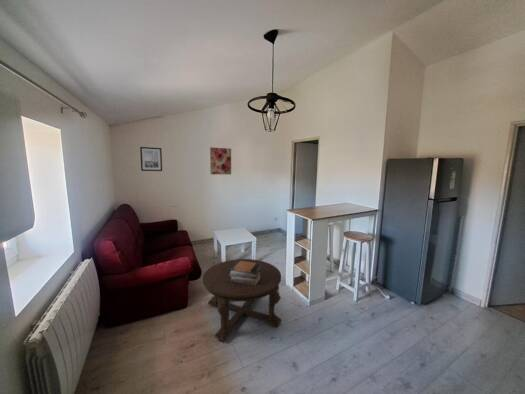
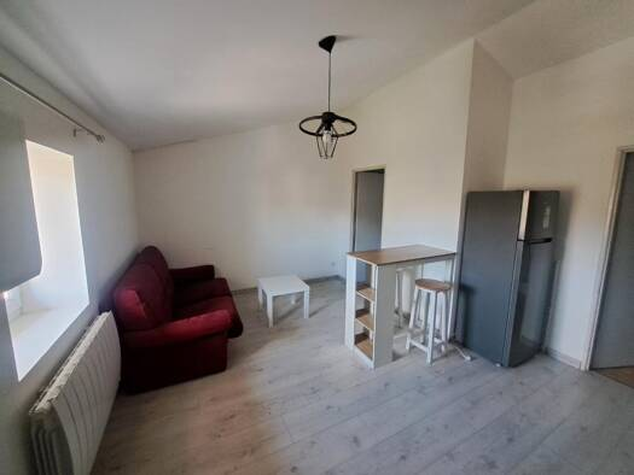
- coffee table (242, 293)
- book stack (245, 272)
- wall art (151, 159)
- wall art (220, 161)
